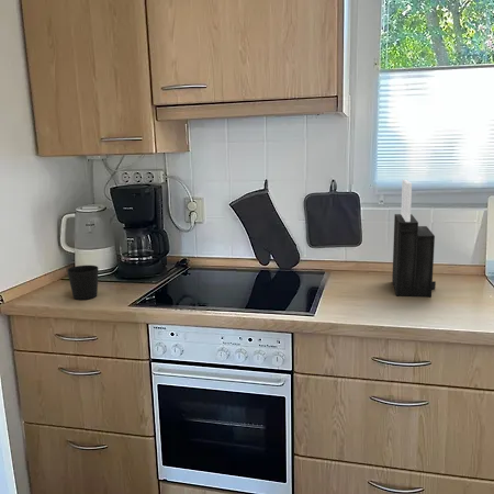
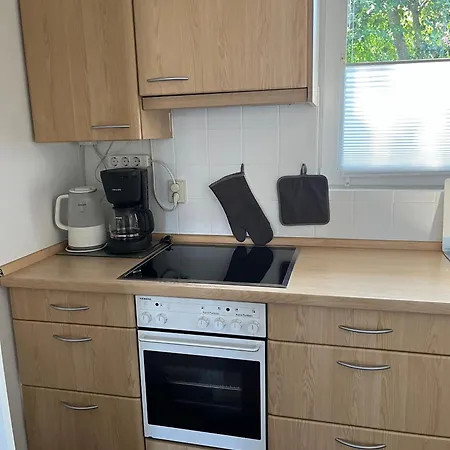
- knife block (416, 236)
- cup (86, 281)
